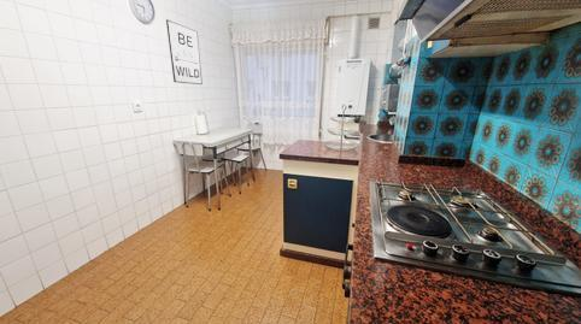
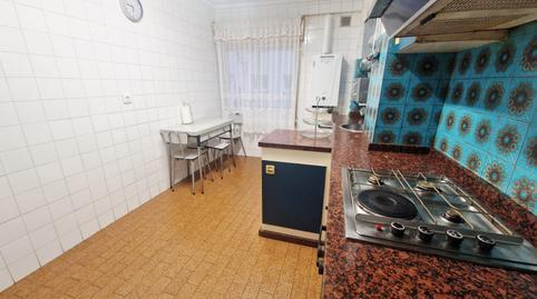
- wall art (186, 55)
